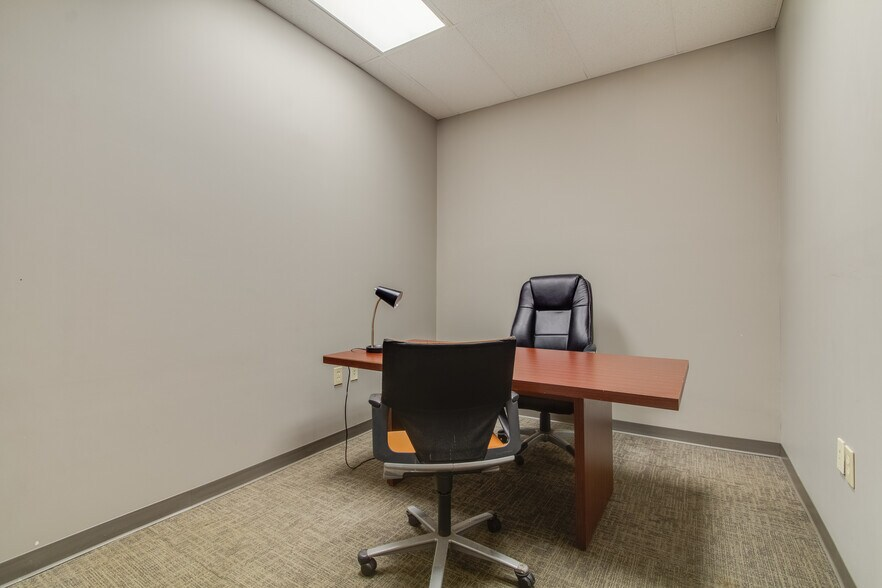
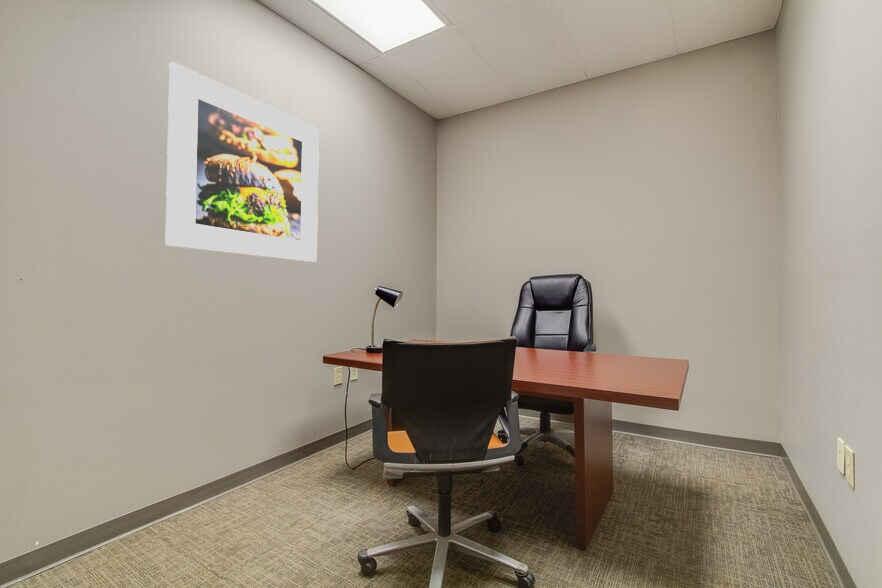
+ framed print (254, 177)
